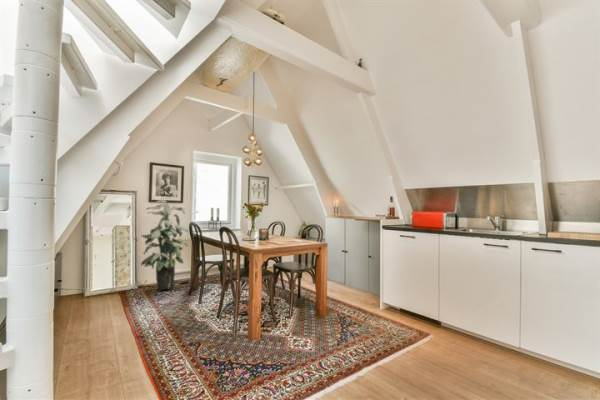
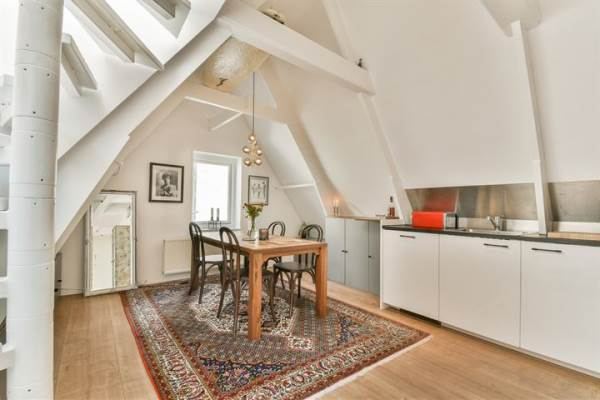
- indoor plant (163, 244)
